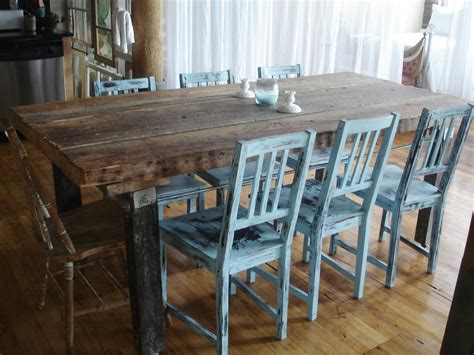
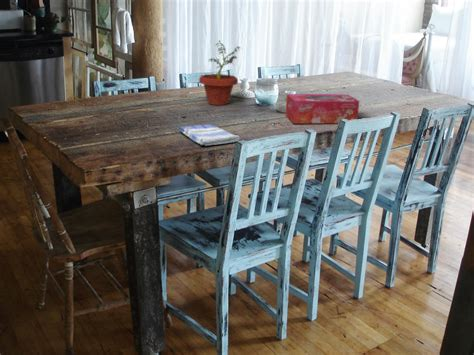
+ potted plant (220, 72)
+ dish towel (208, 133)
+ tissue box (321, 108)
